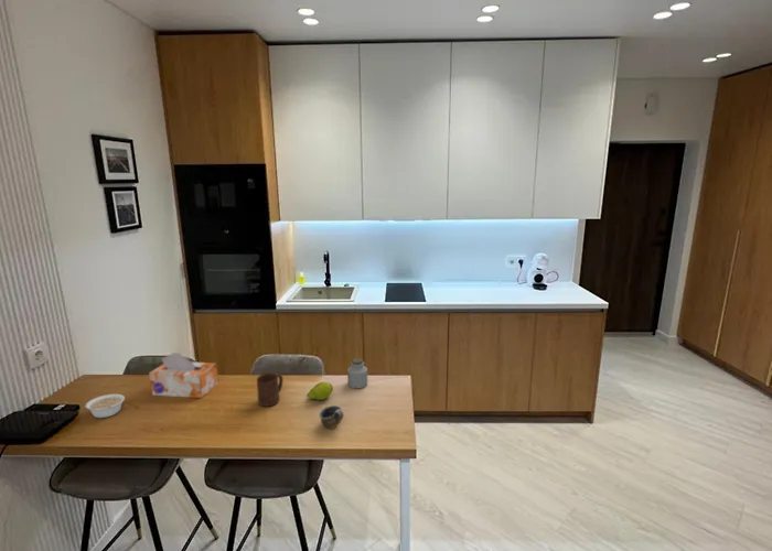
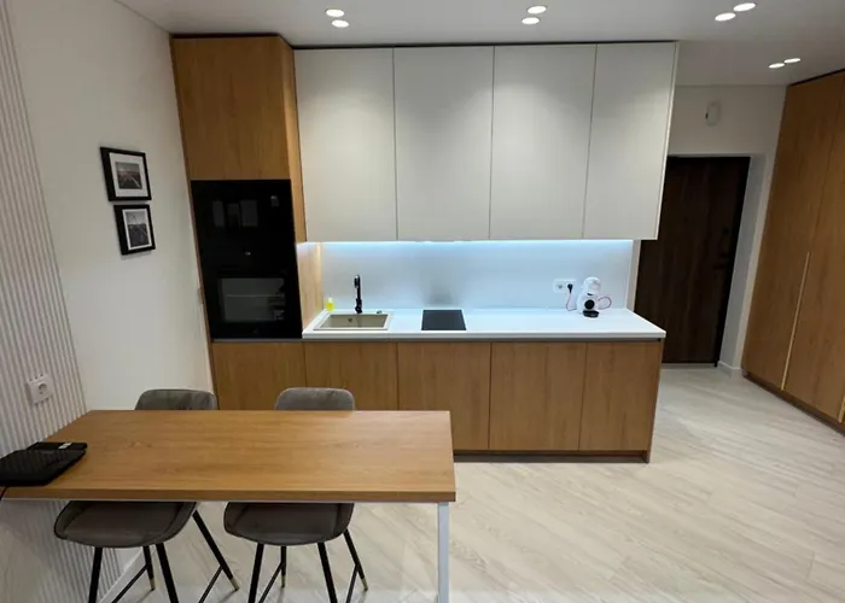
- cup (269, 388)
- tissue box (183, 370)
- legume (107, 406)
- jar (357, 371)
- cup (331, 417)
- fruit (319, 389)
